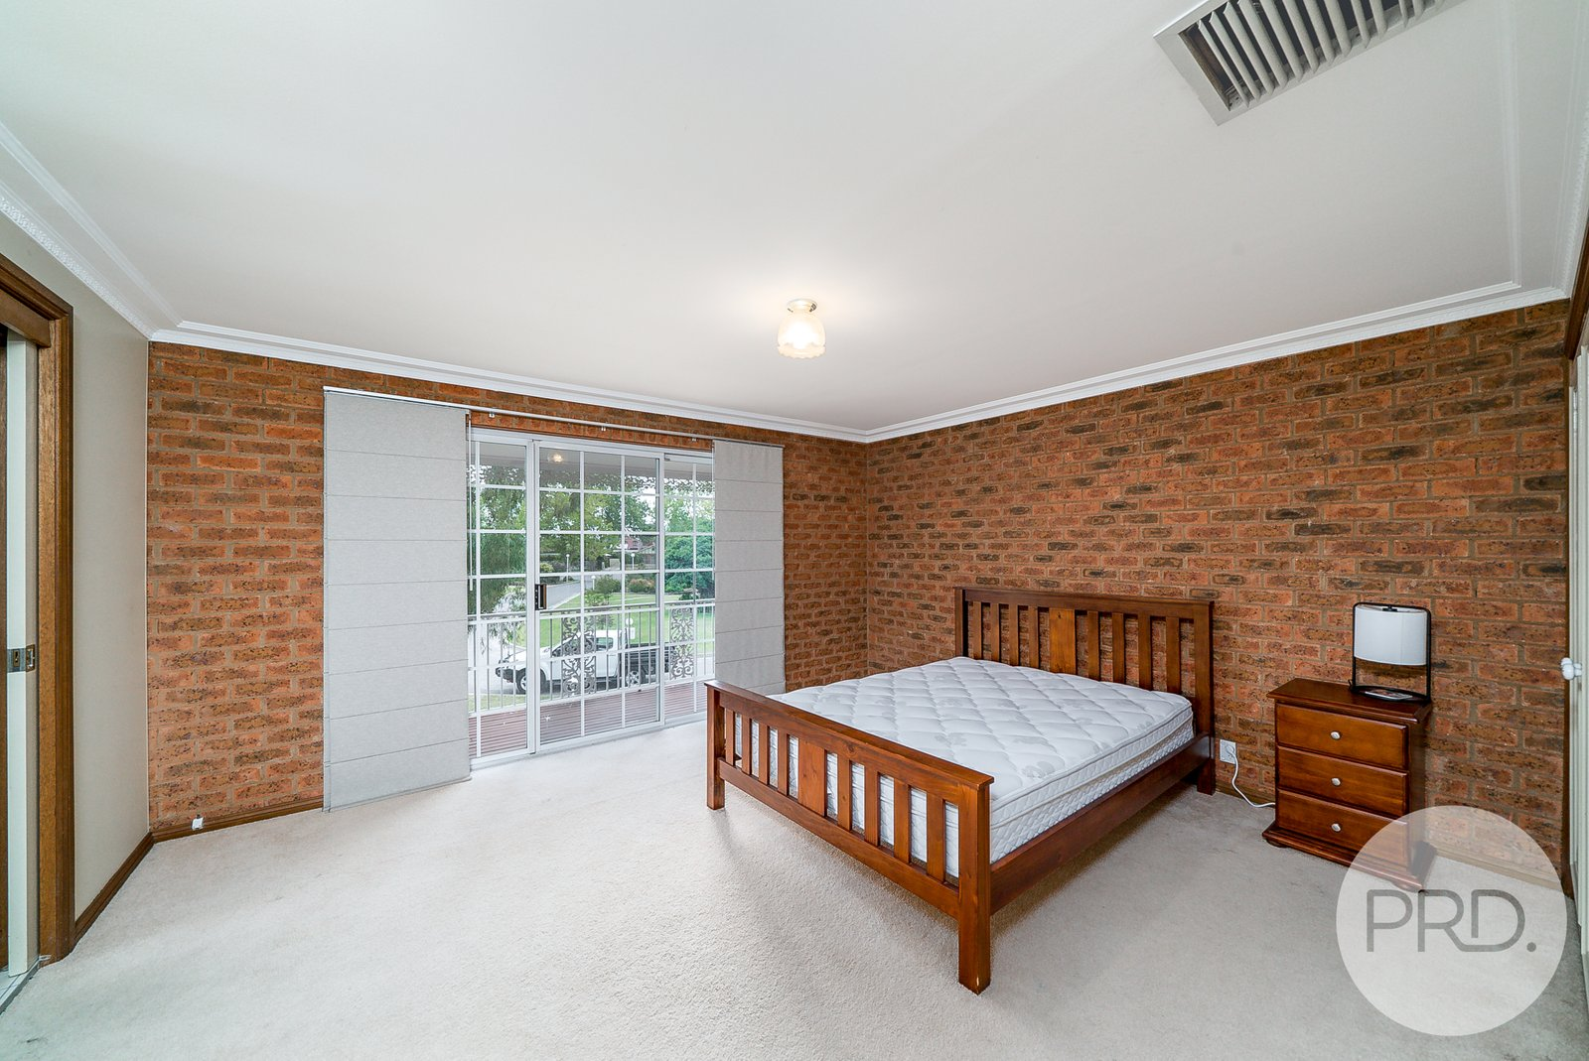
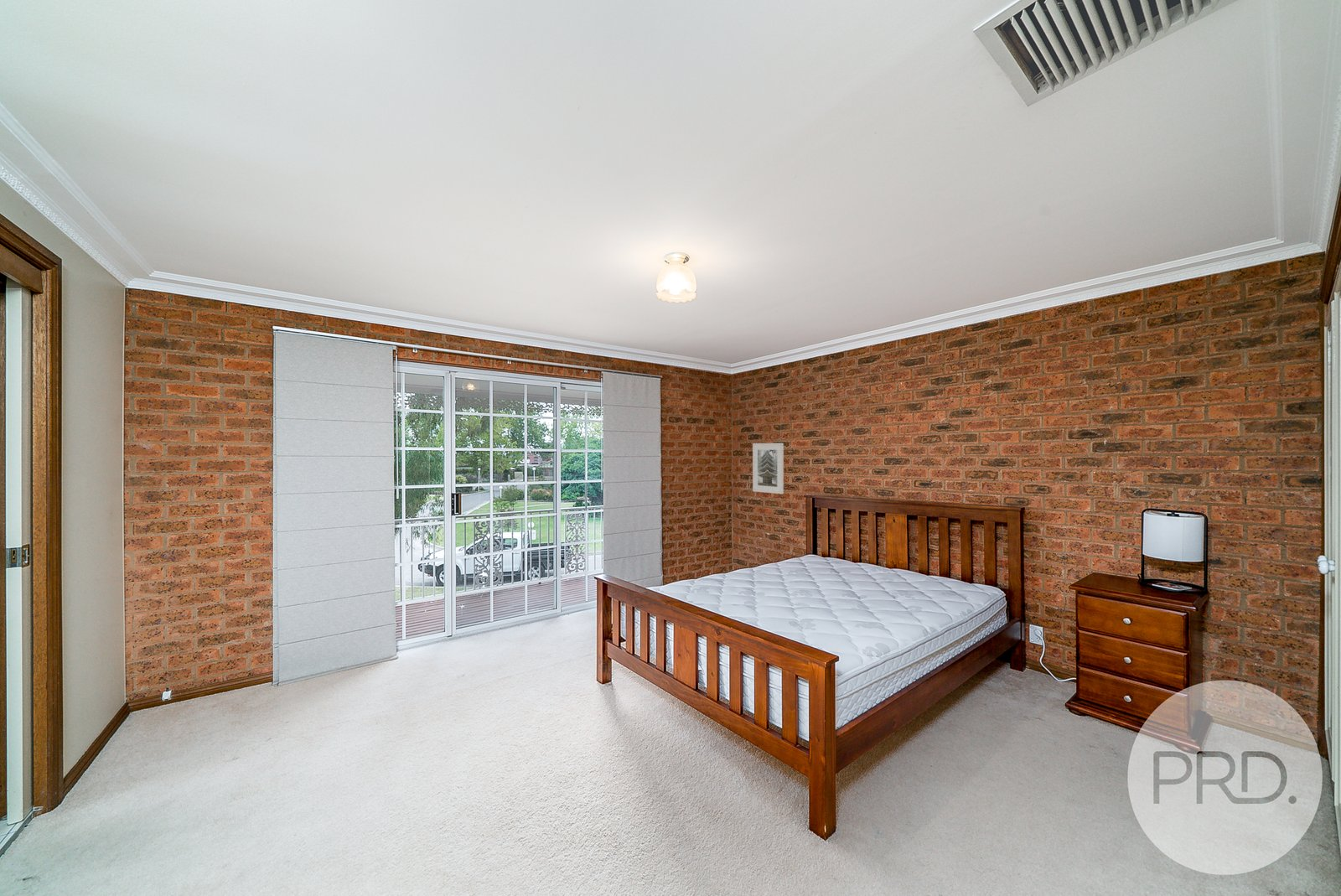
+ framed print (767, 468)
